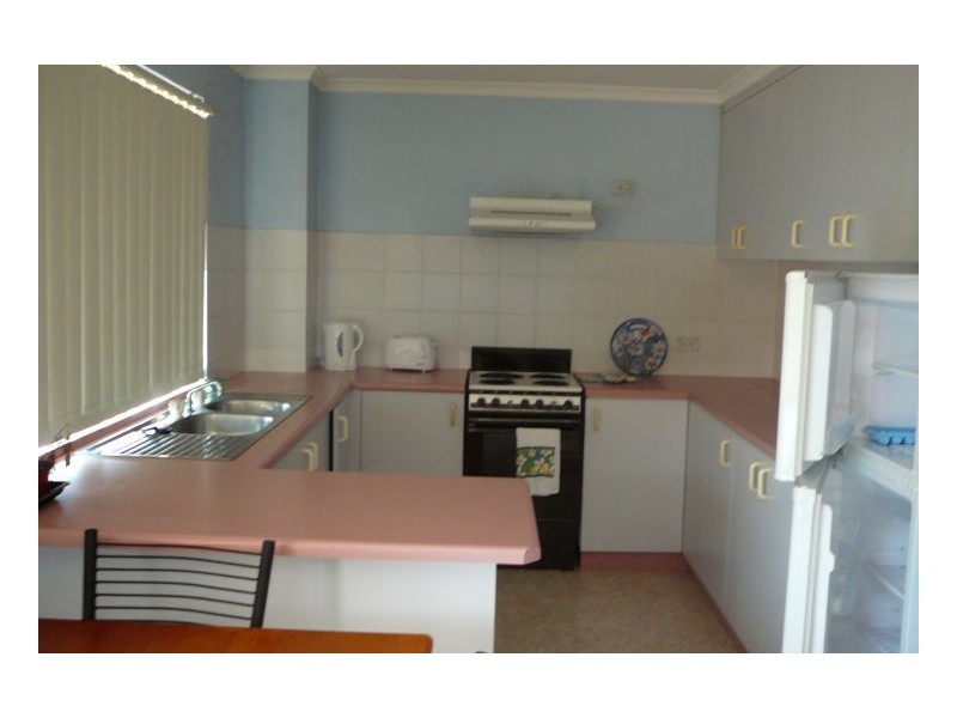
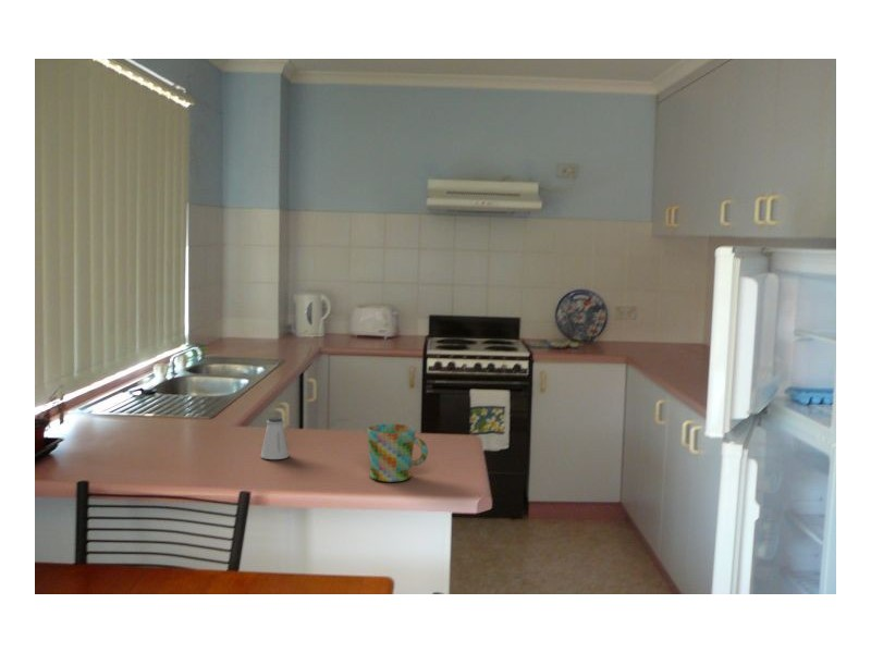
+ saltshaker (274, 436)
+ mug (397, 452)
